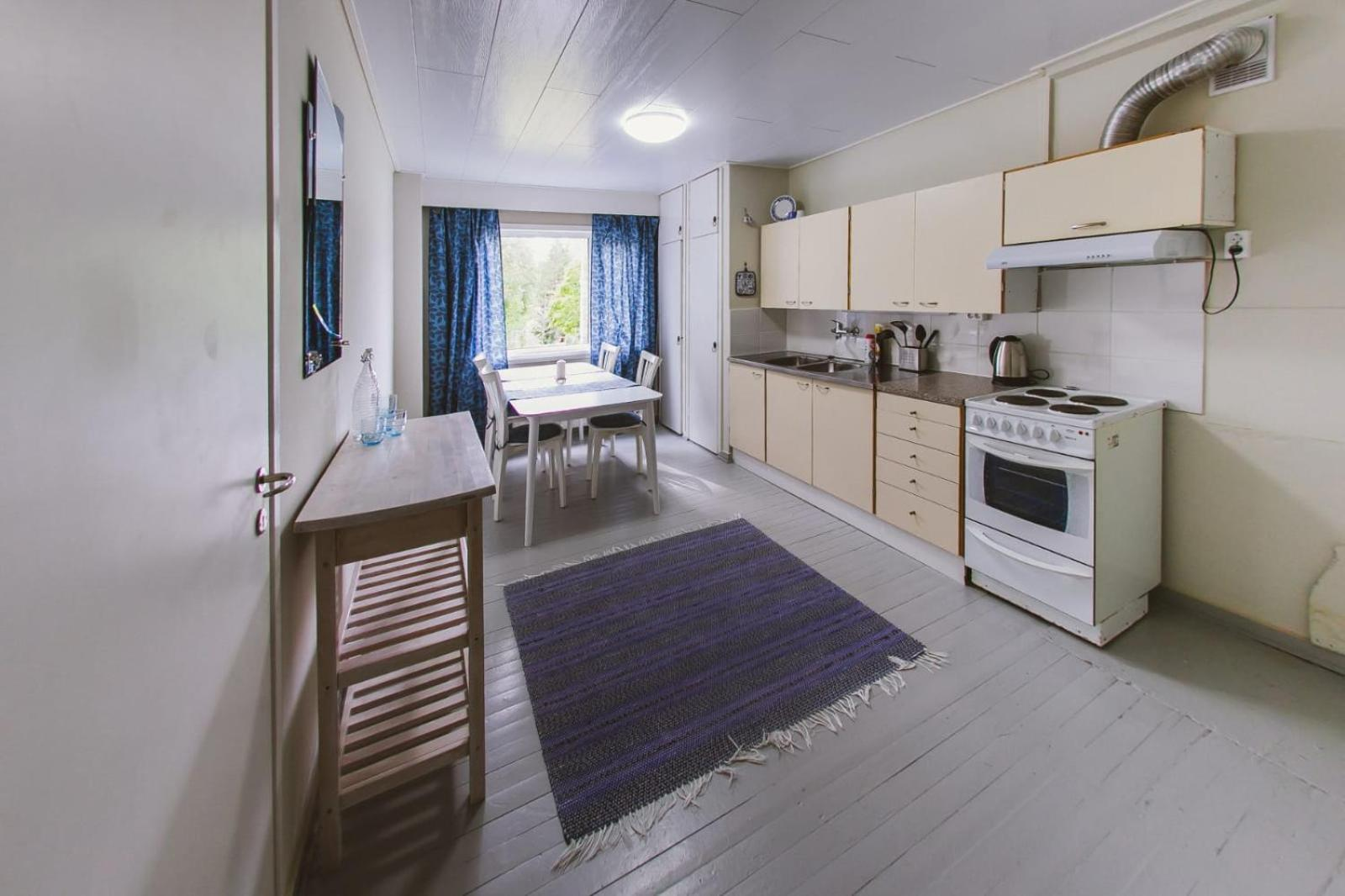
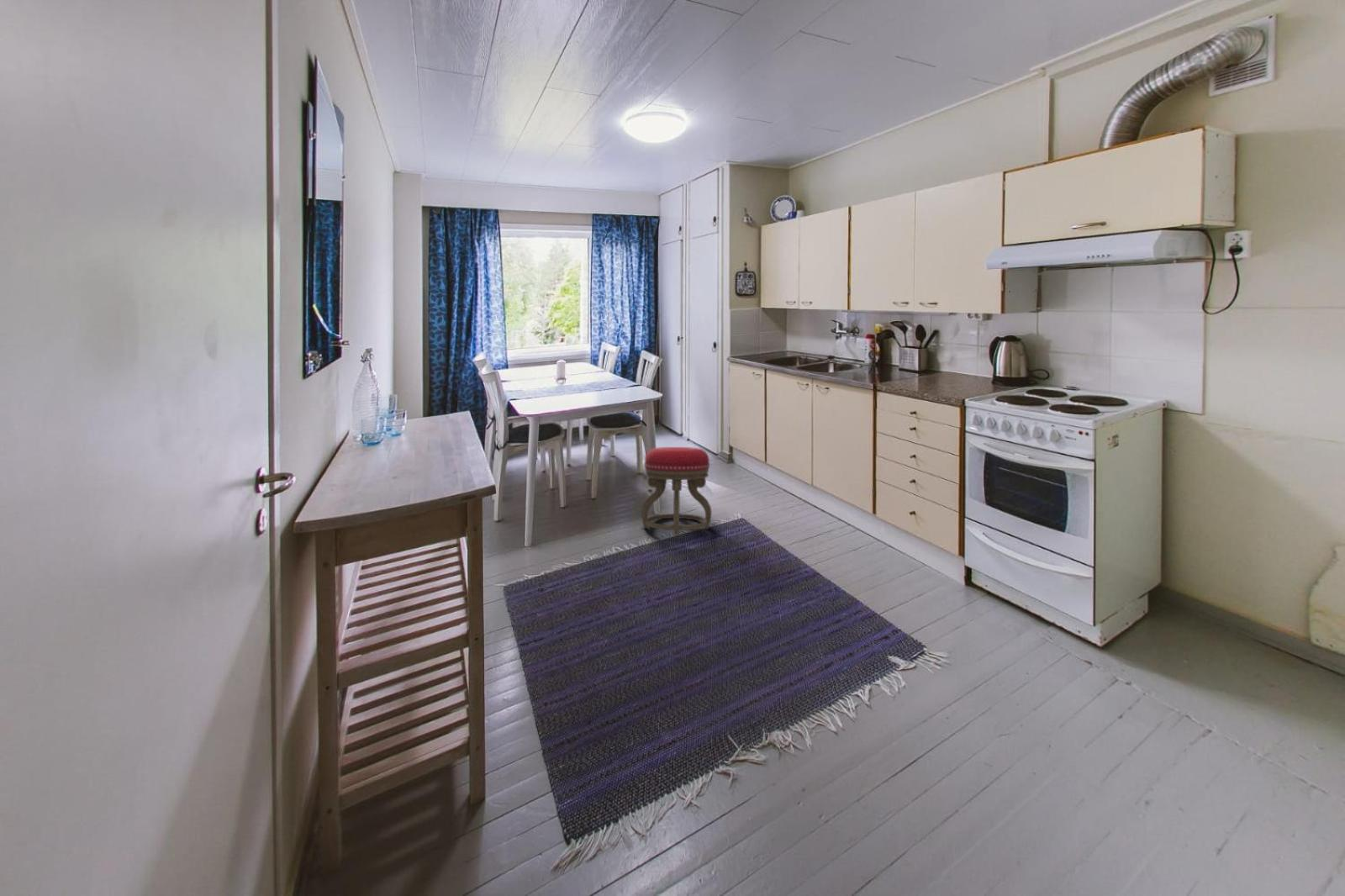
+ stool (676, 488)
